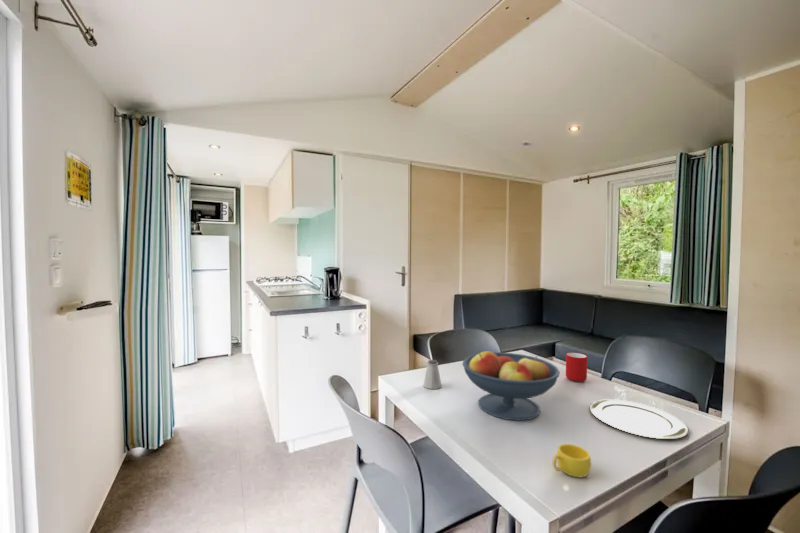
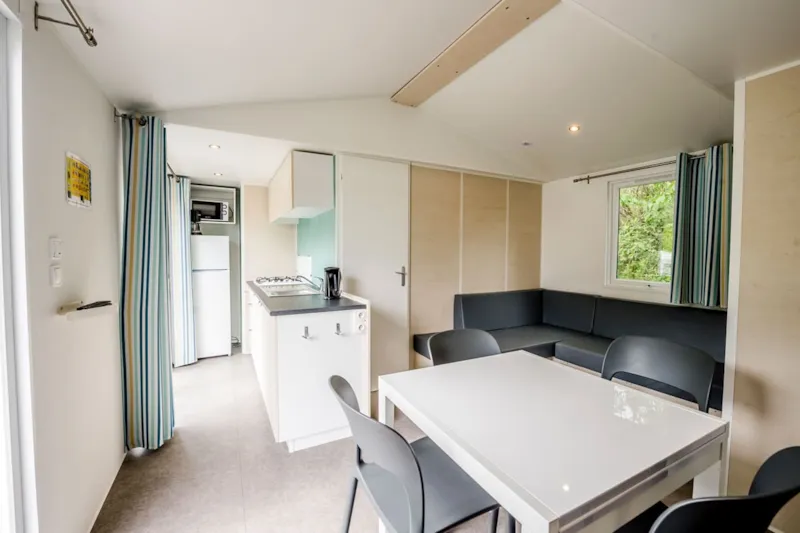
- saltshaker (432, 373)
- cup (574, 365)
- fruit bowl (508, 378)
- plate (635, 417)
- cup (569, 461)
